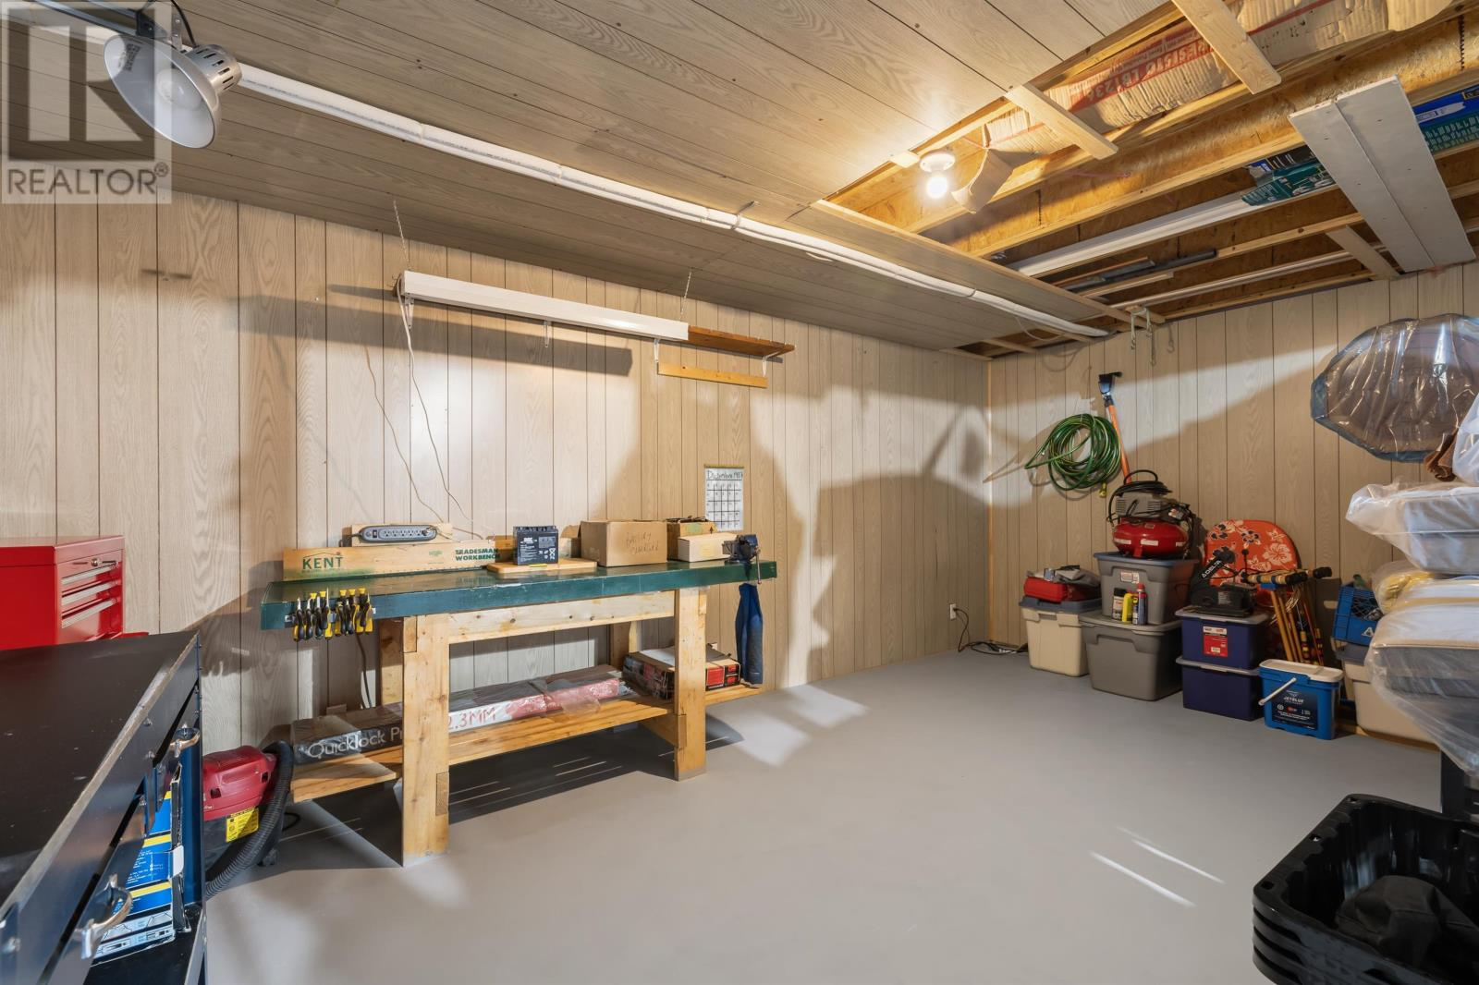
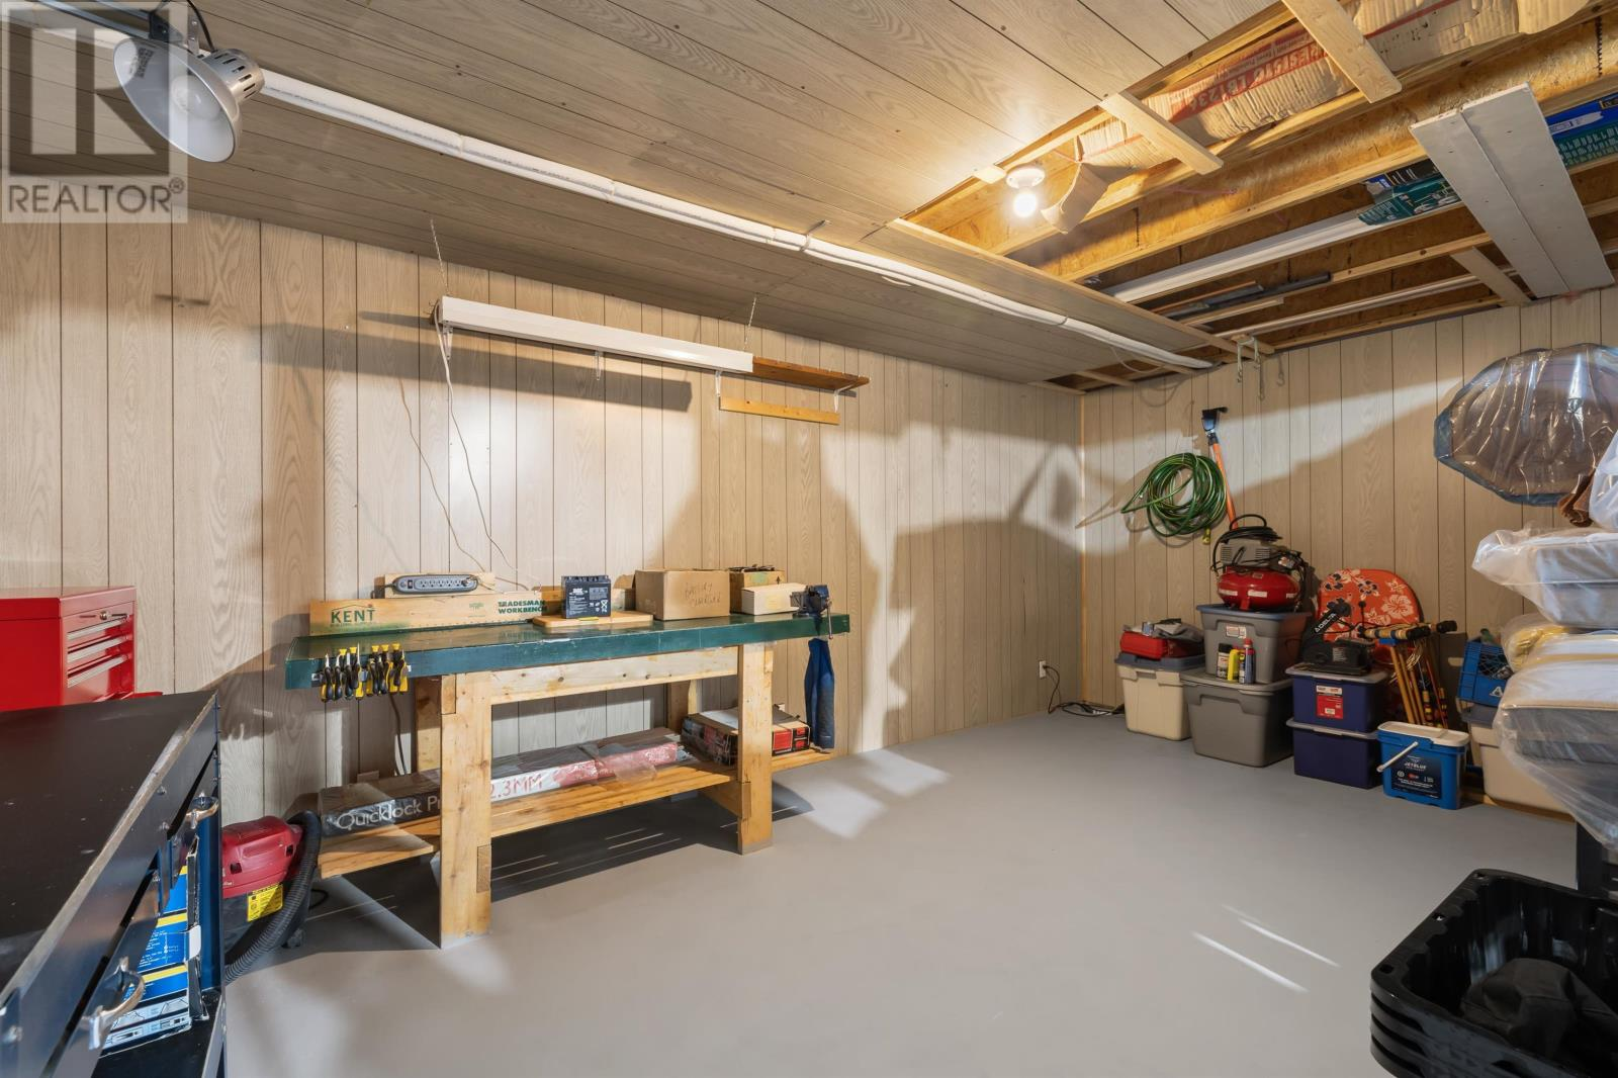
- calendar (724, 489)
